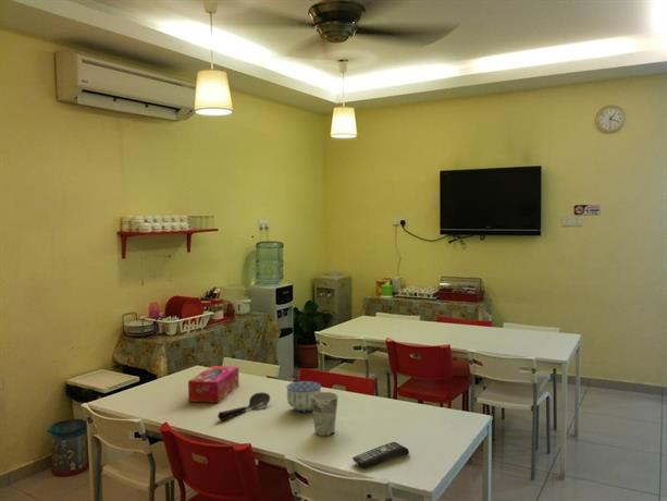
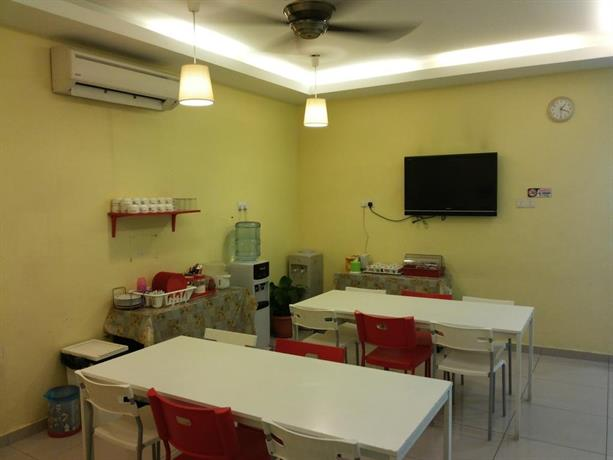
- remote control (381, 453)
- tissue box (214, 382)
- spoon (244, 406)
- cup (324, 414)
- bowl (304, 398)
